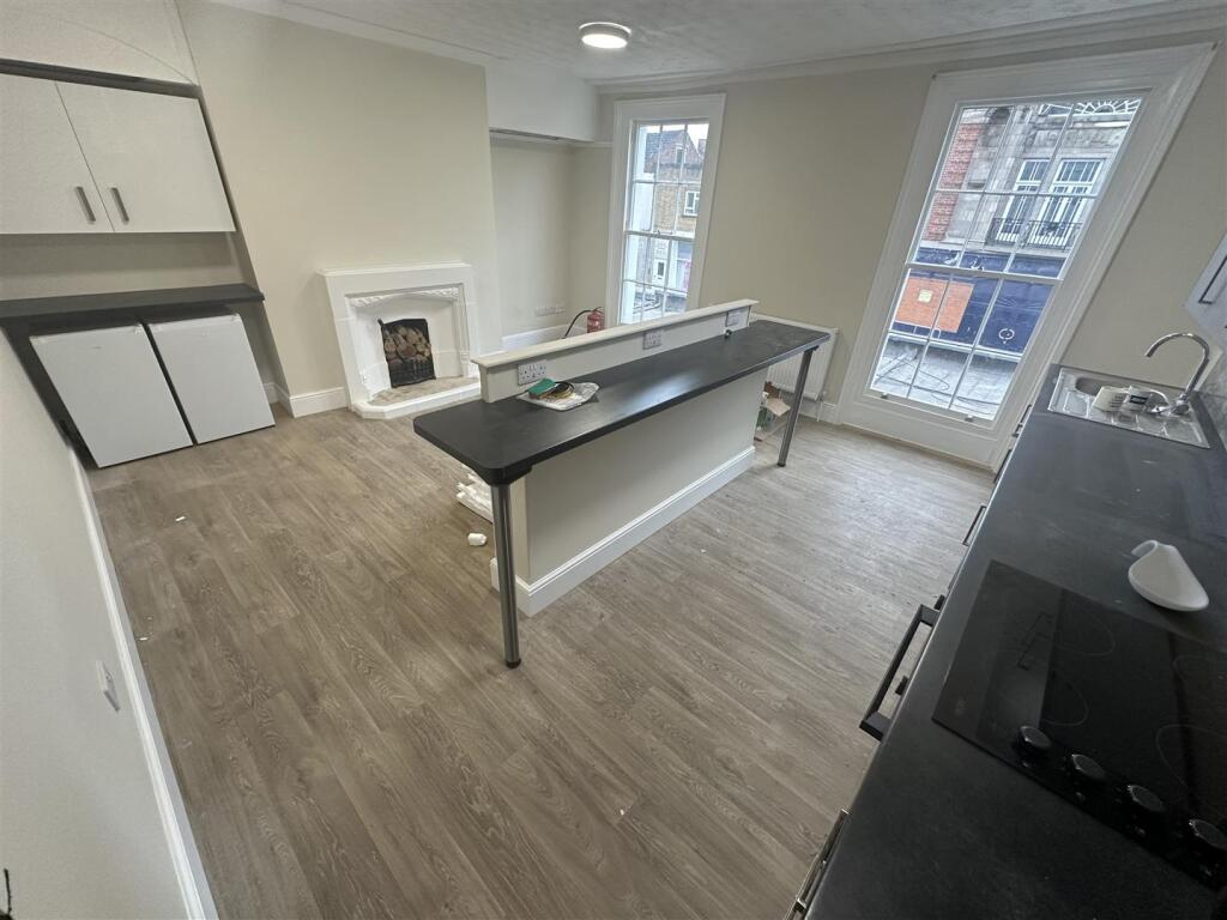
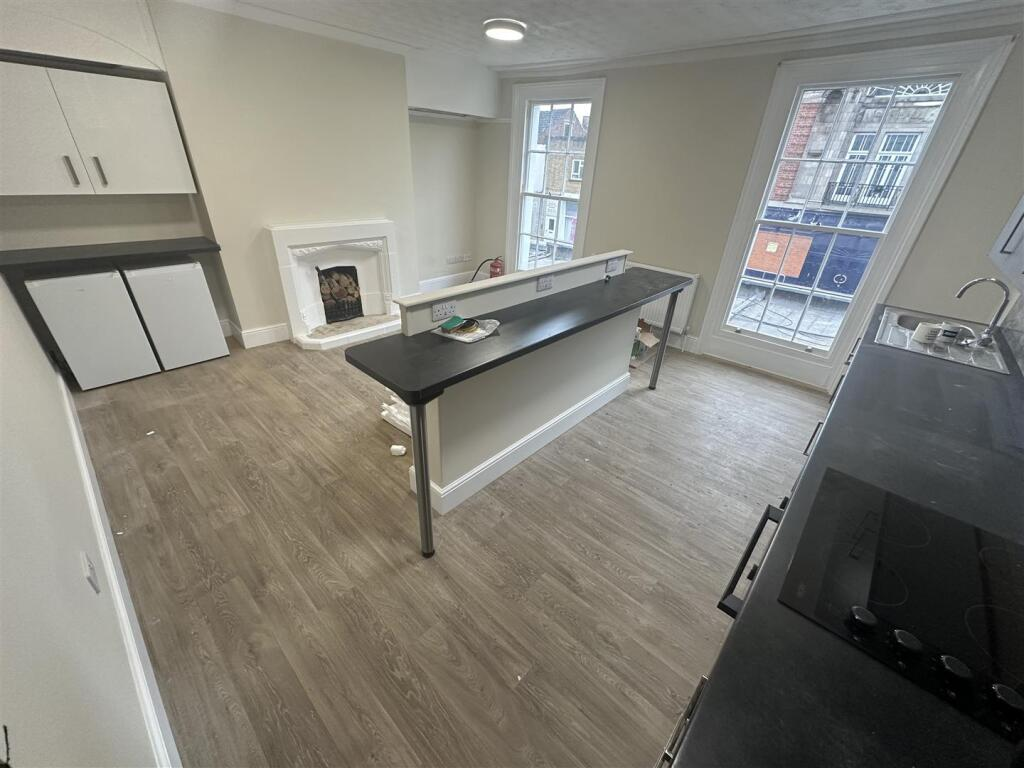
- spoon rest (1161, 570)
